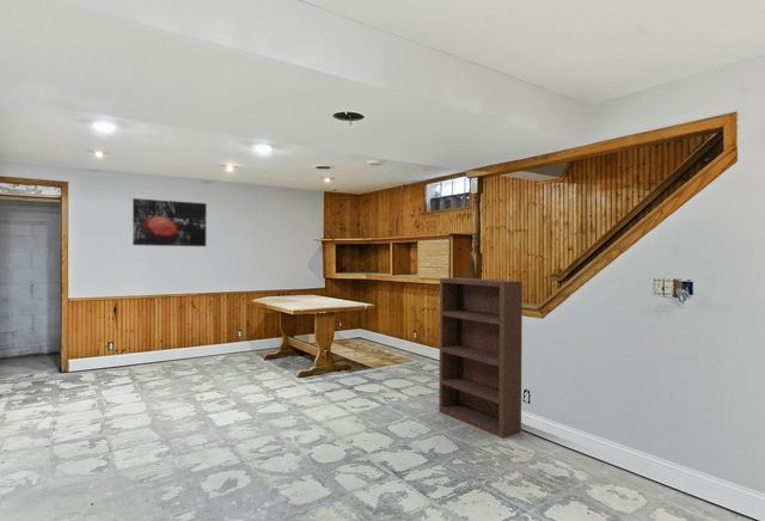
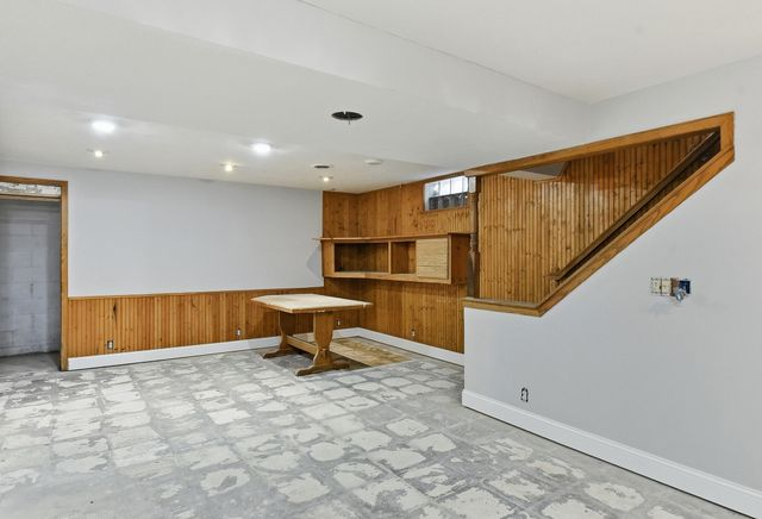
- wall art (171, 223)
- bookcase (477, 350)
